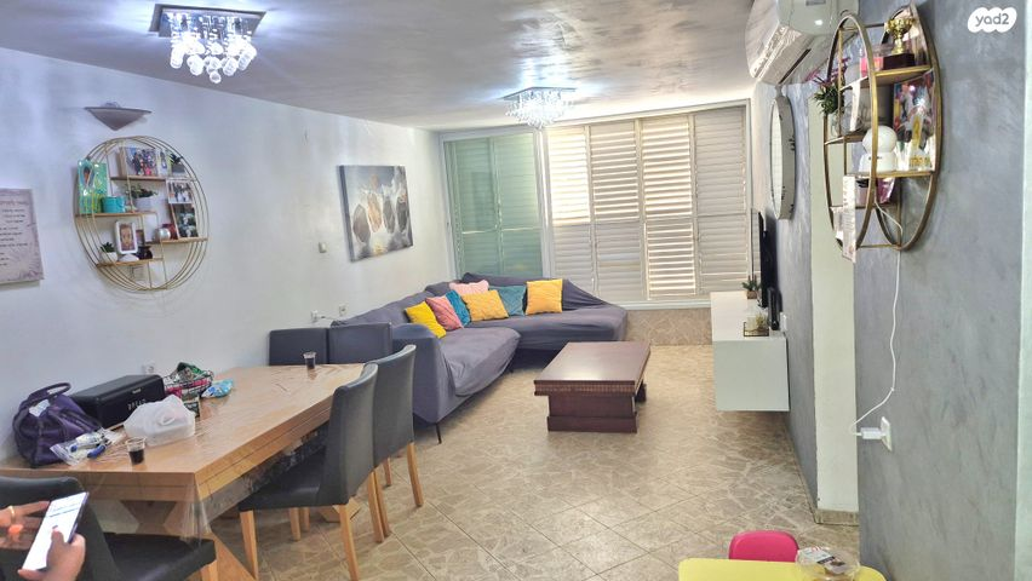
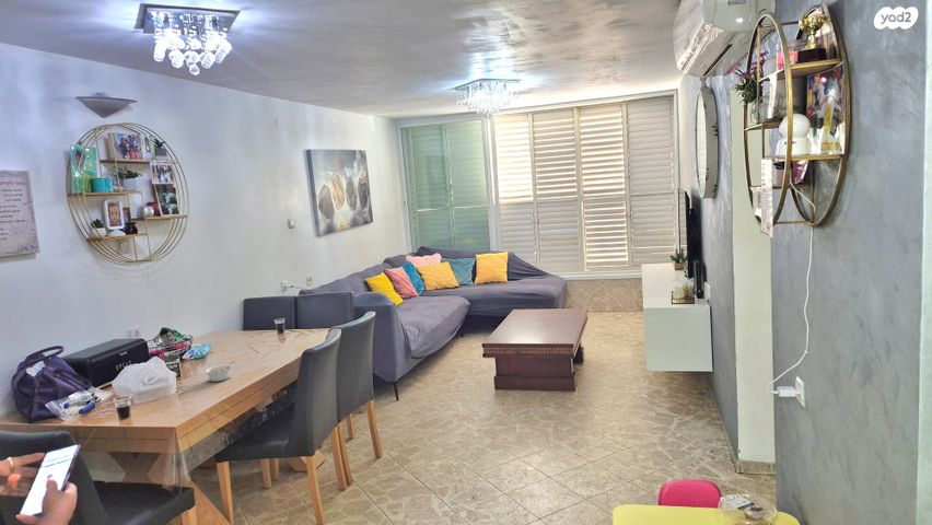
+ legume (219, 372)
